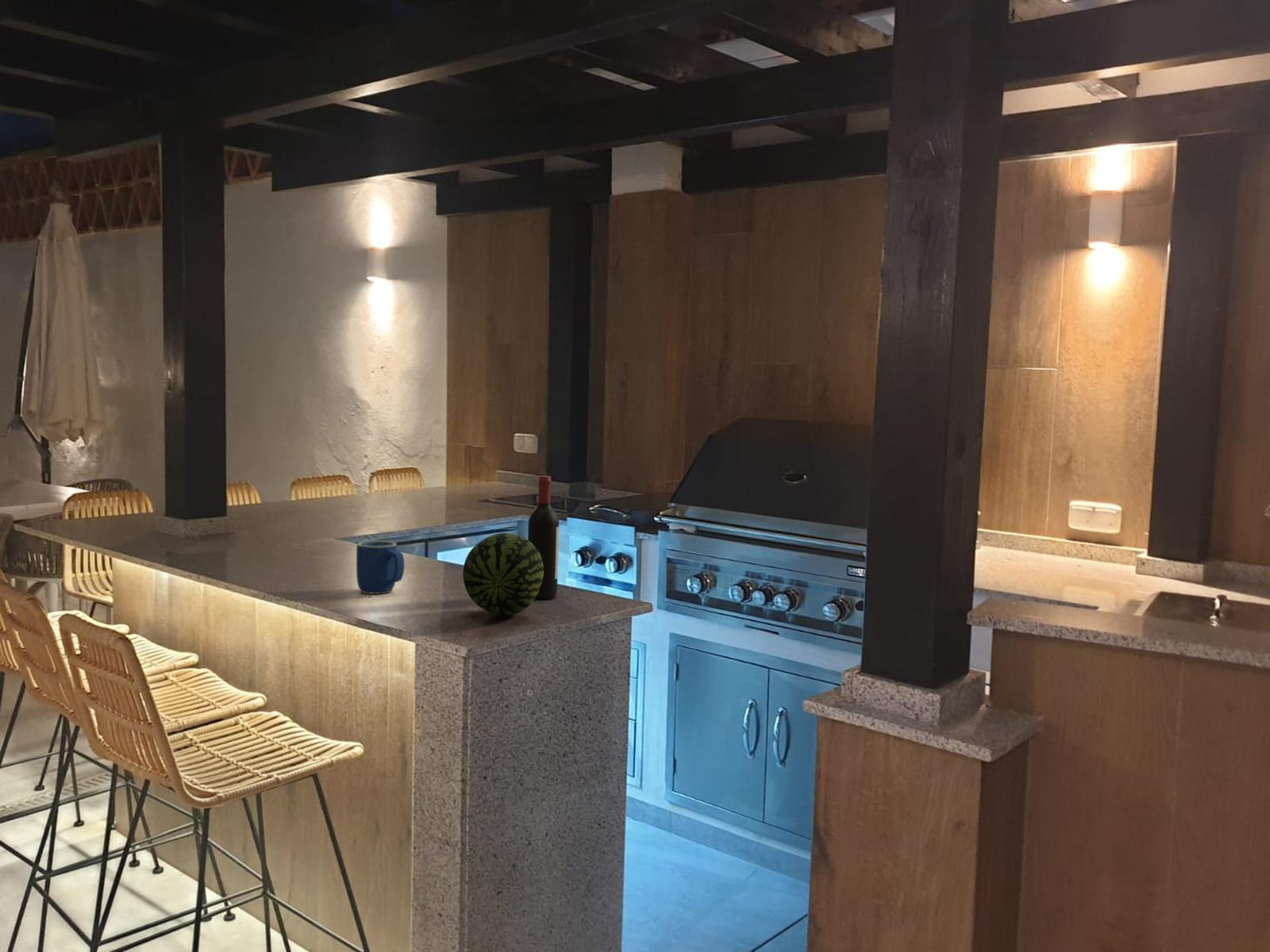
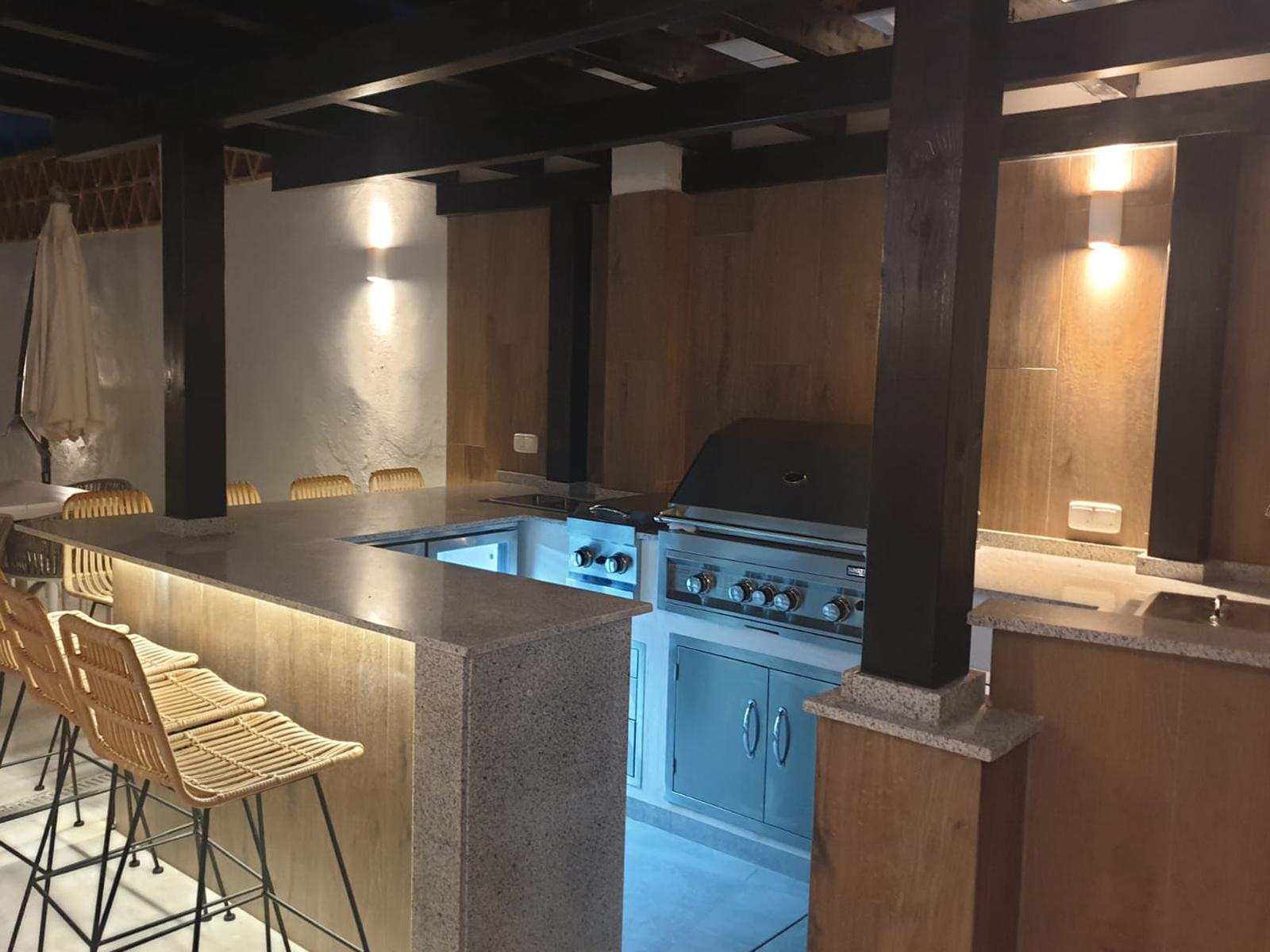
- fruit (502, 574)
- mug (379, 567)
- wine bottle (543, 536)
